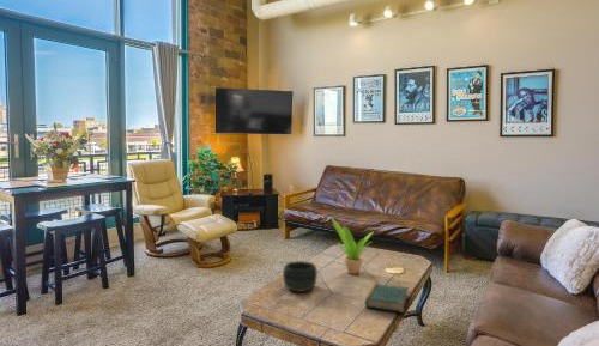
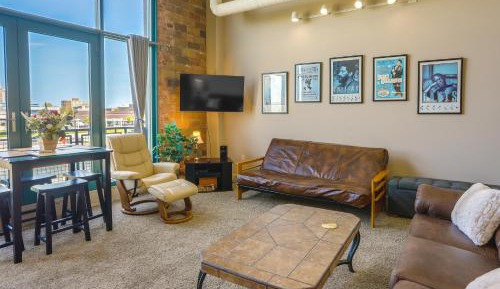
- bowl (300, 277)
- potted plant (353, 247)
- book (387, 297)
